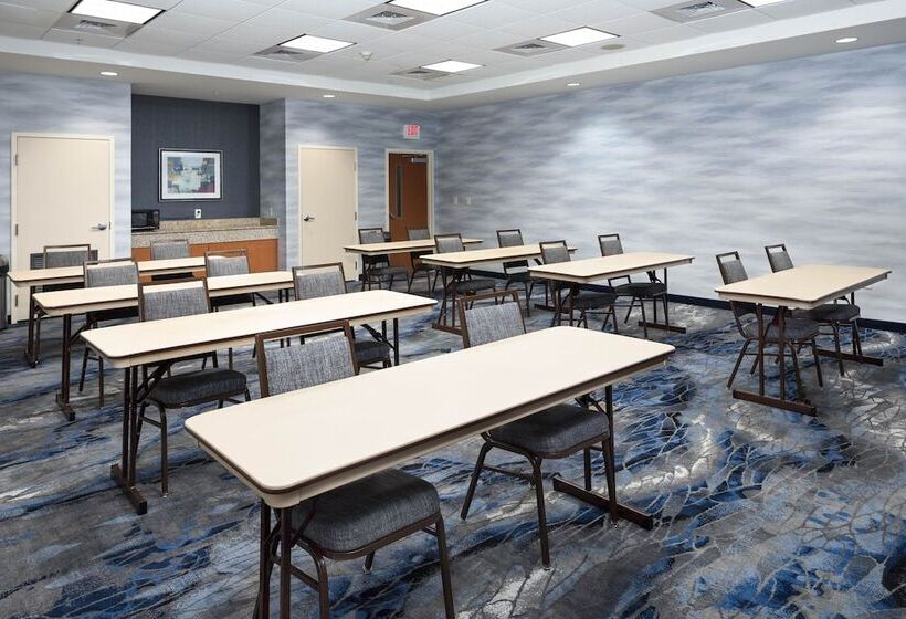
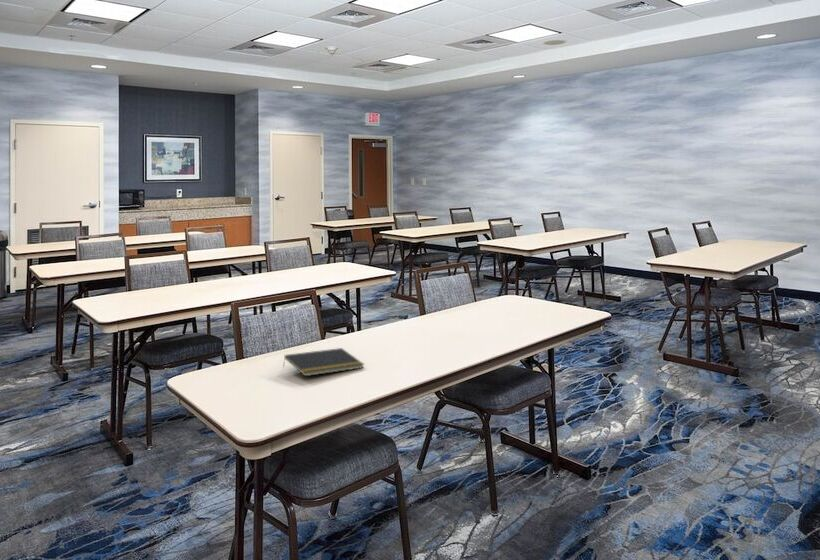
+ notepad (324, 361)
